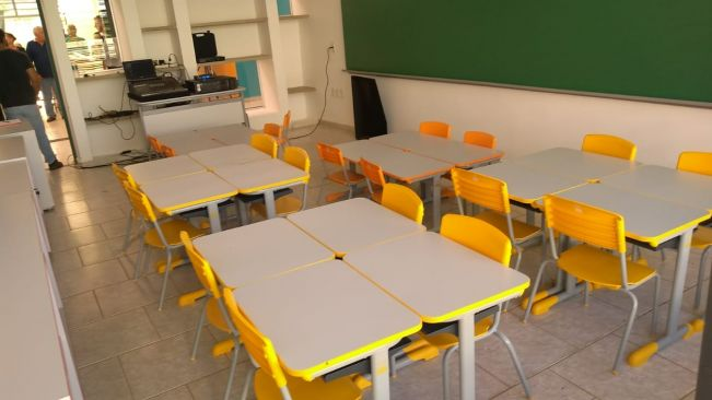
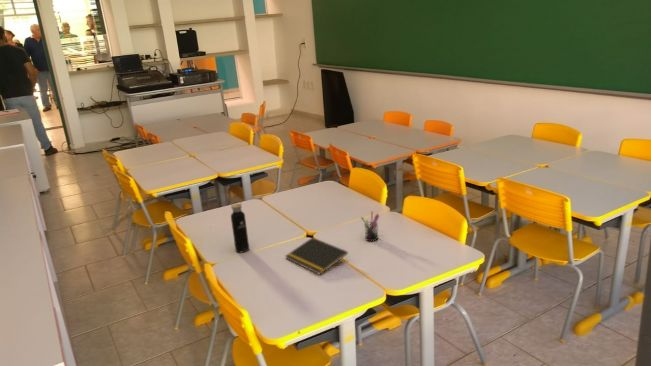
+ water bottle (239, 225)
+ pen holder (369, 225)
+ notepad (315, 254)
